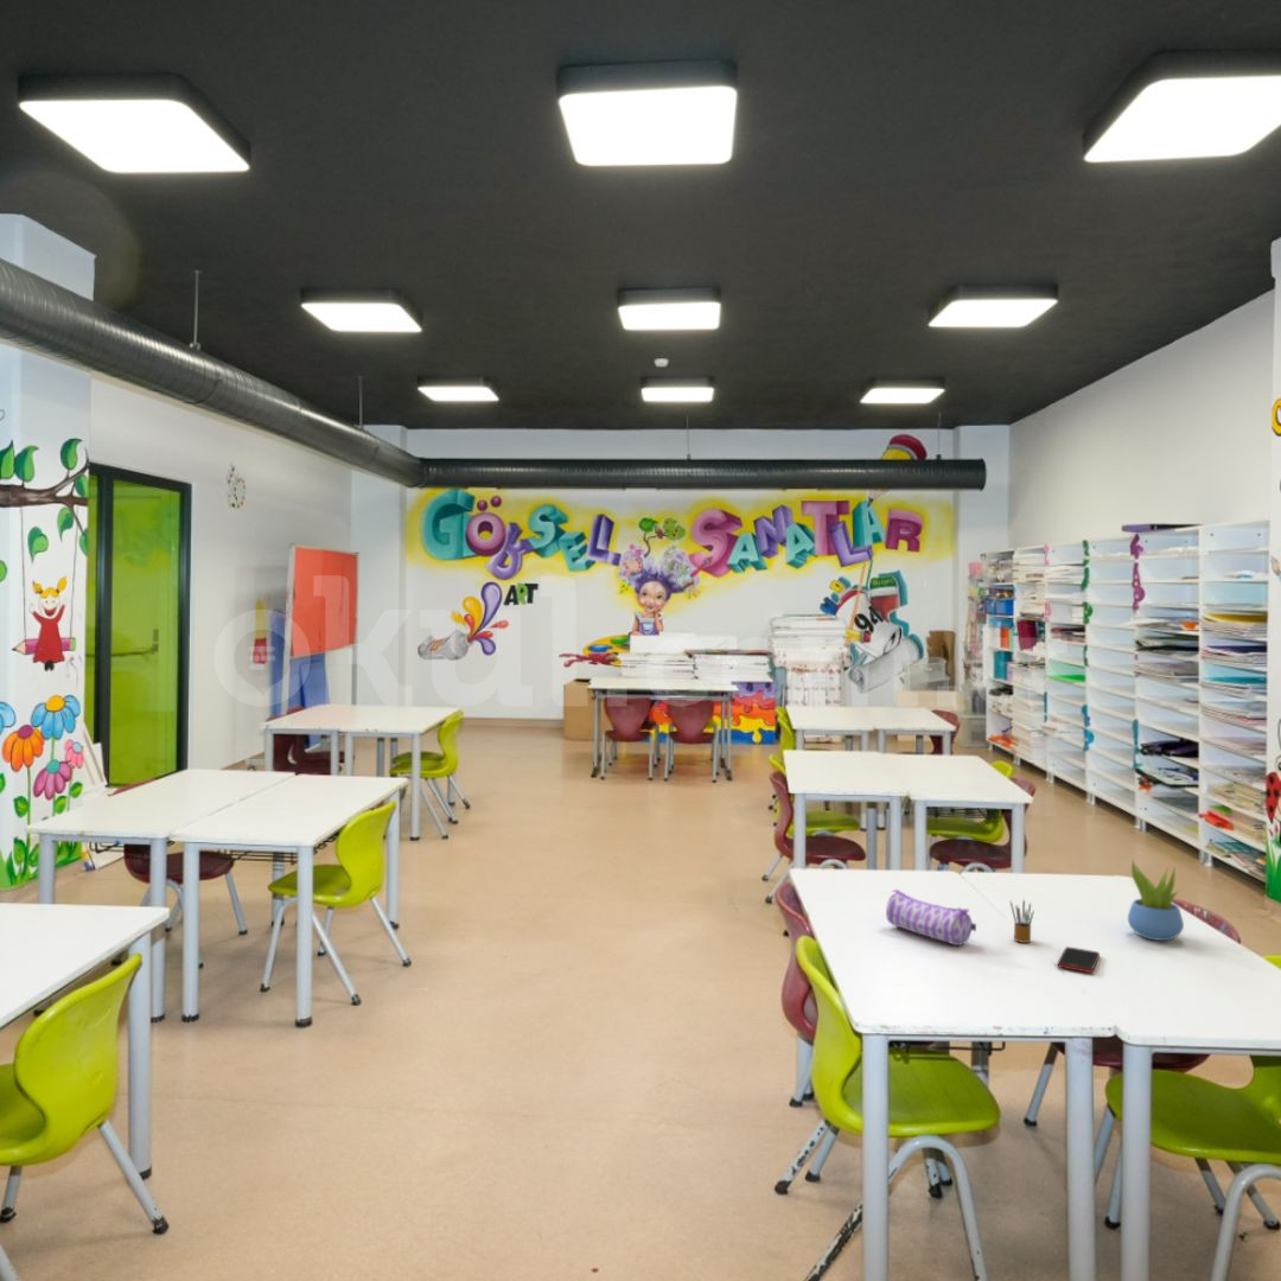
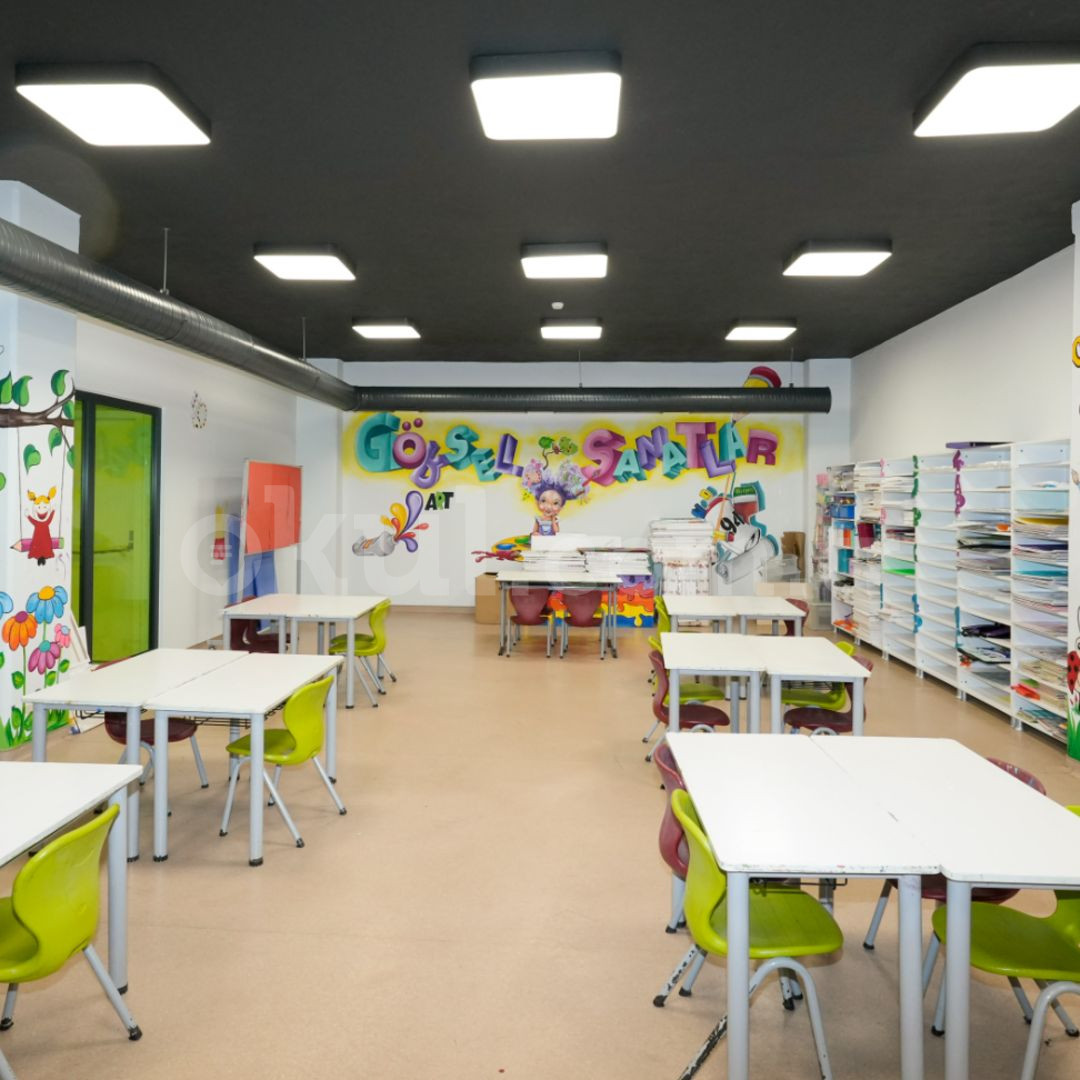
- succulent plant (1154, 898)
- cell phone (1078, 960)
- pencil case (928, 917)
- pencil box (1022, 920)
